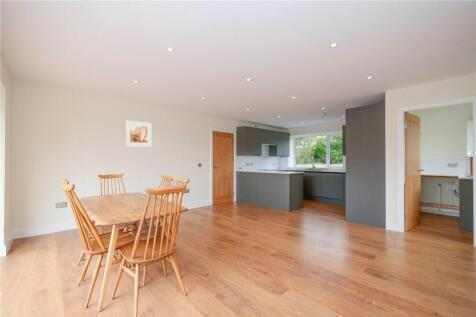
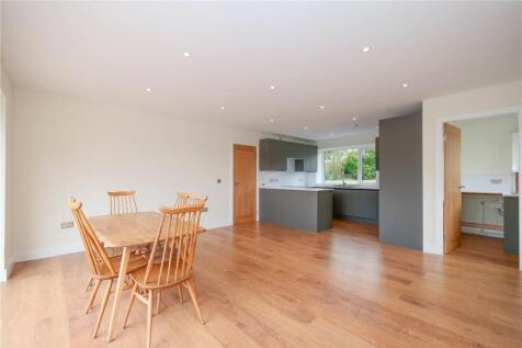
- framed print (138, 134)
